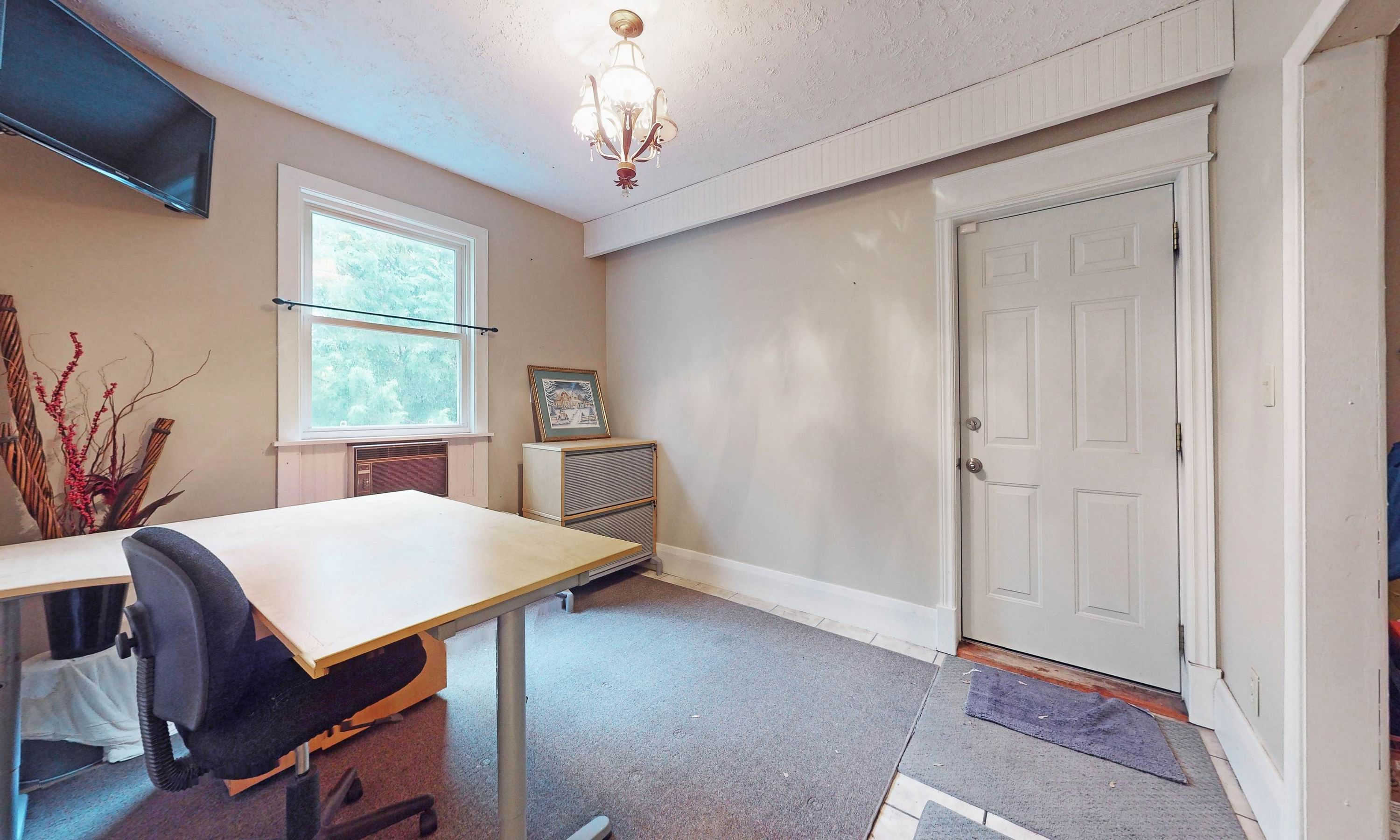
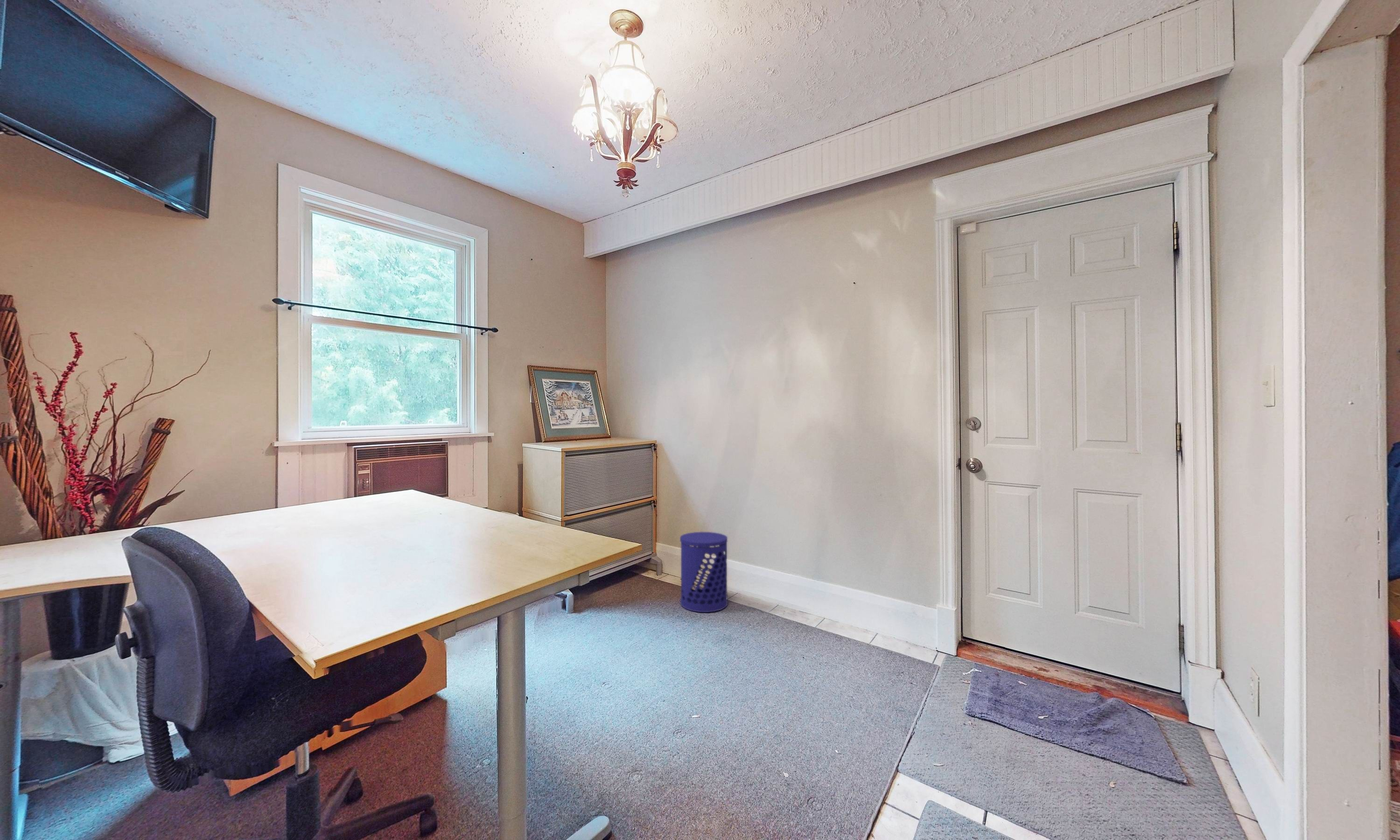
+ waste bin (704, 570)
